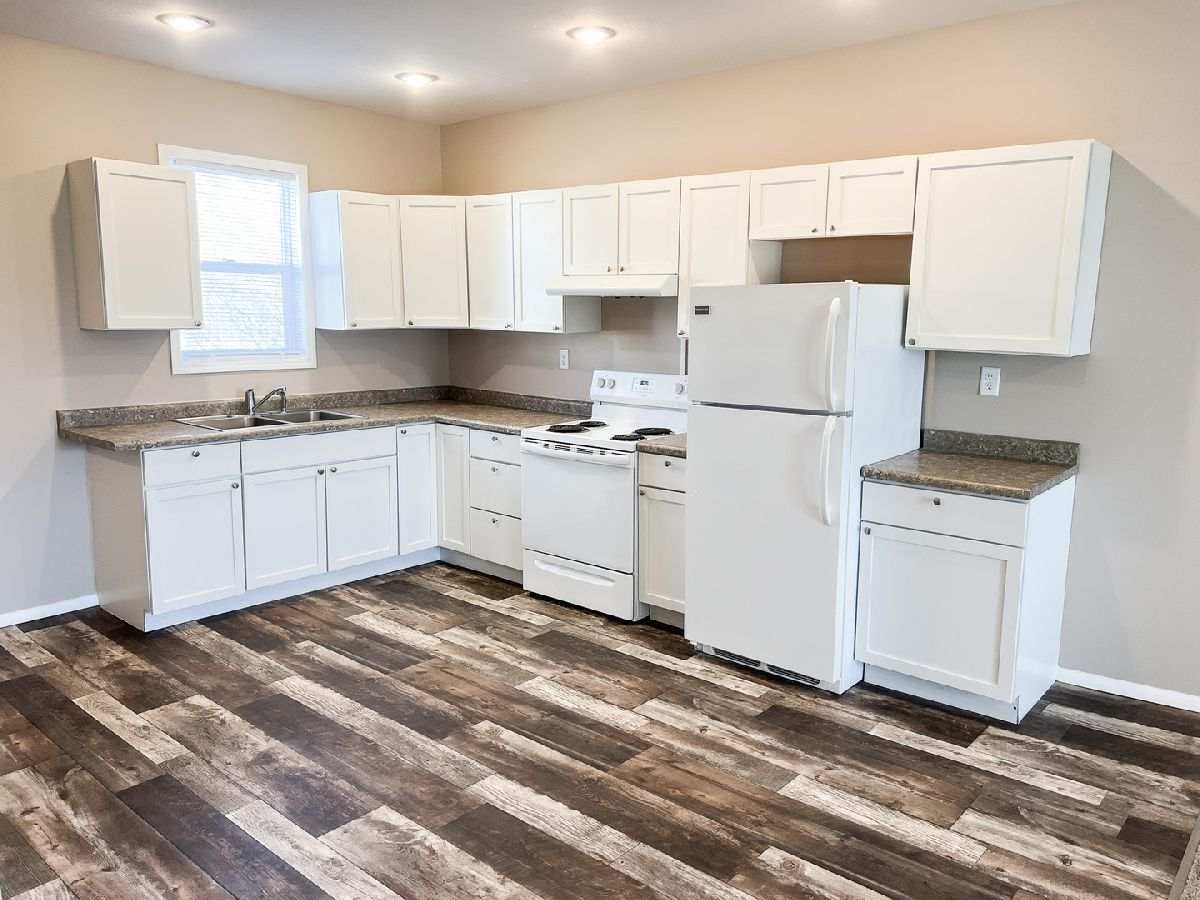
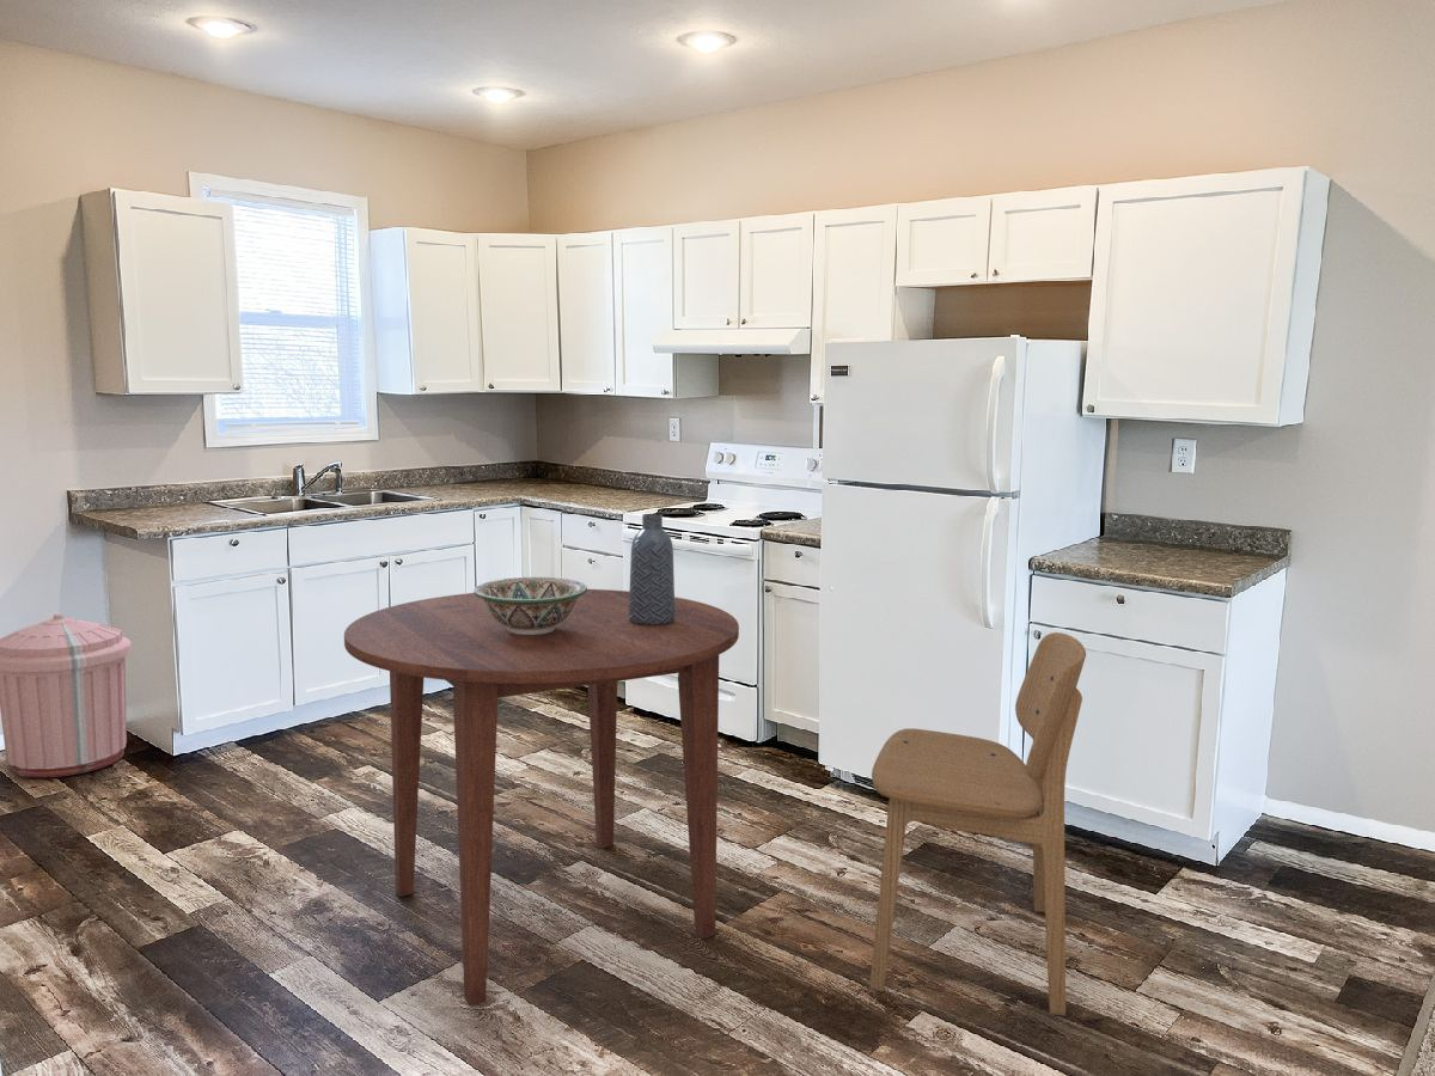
+ dining chair (971, 797)
+ dining table (592, 769)
+ vase (652, 567)
+ decorative bowl (531, 607)
+ trash can (63, 687)
